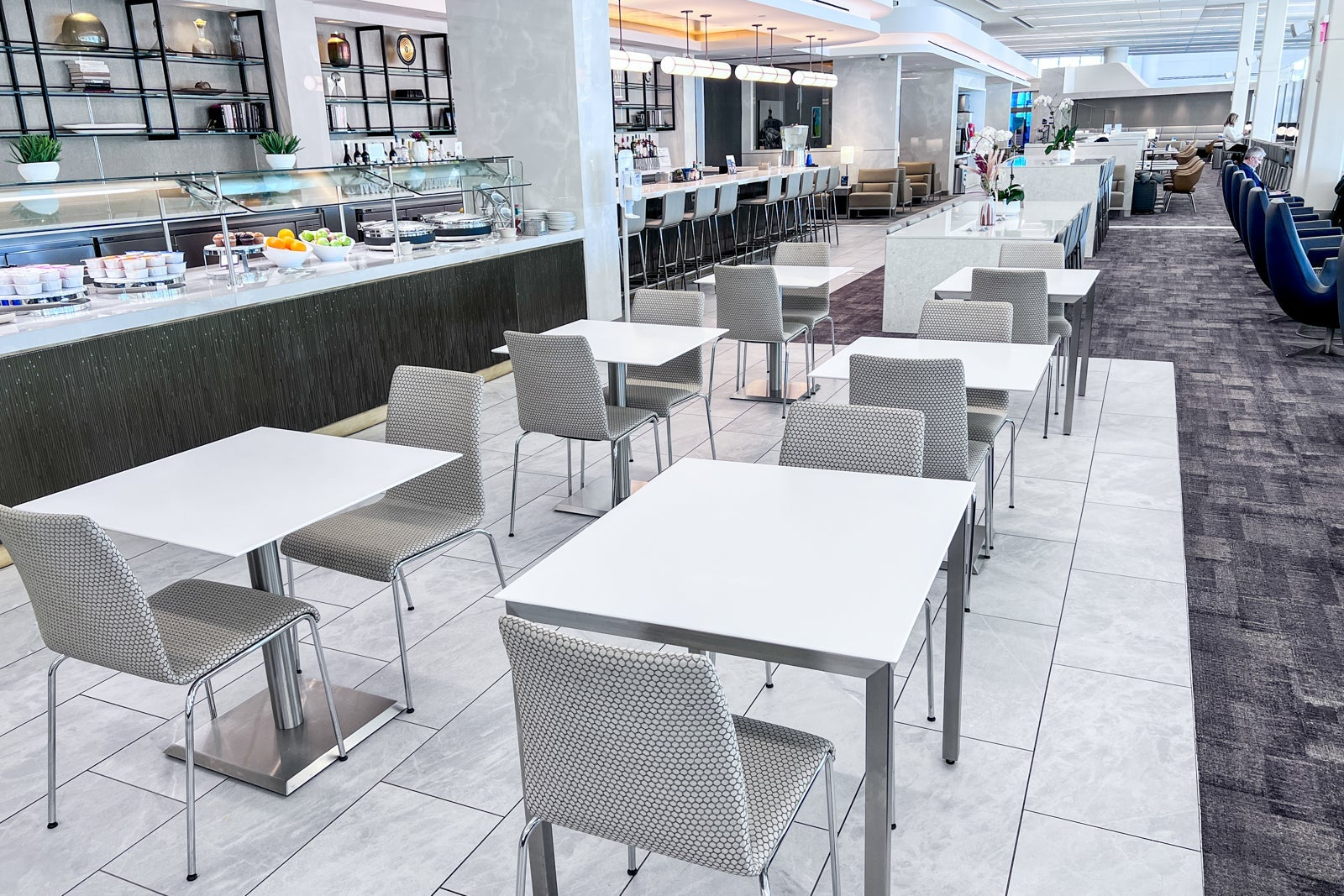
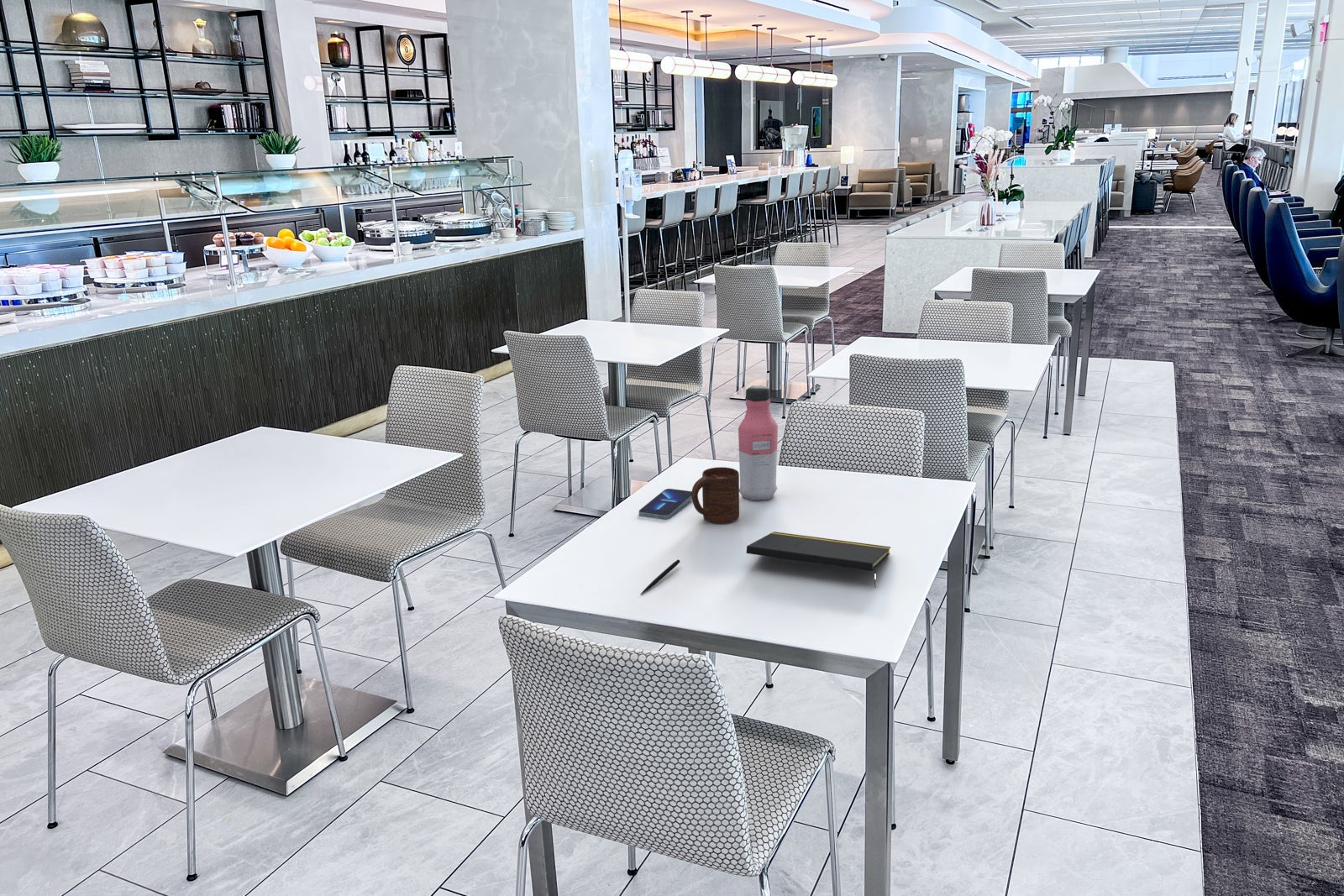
+ cup (717, 496)
+ pen (659, 576)
+ water bottle (758, 442)
+ notepad (819, 550)
+ smartphone (667, 503)
